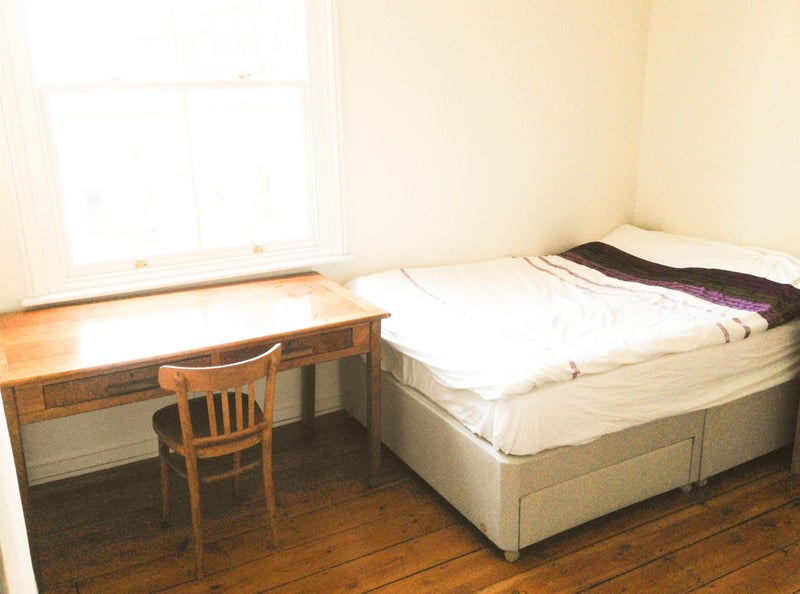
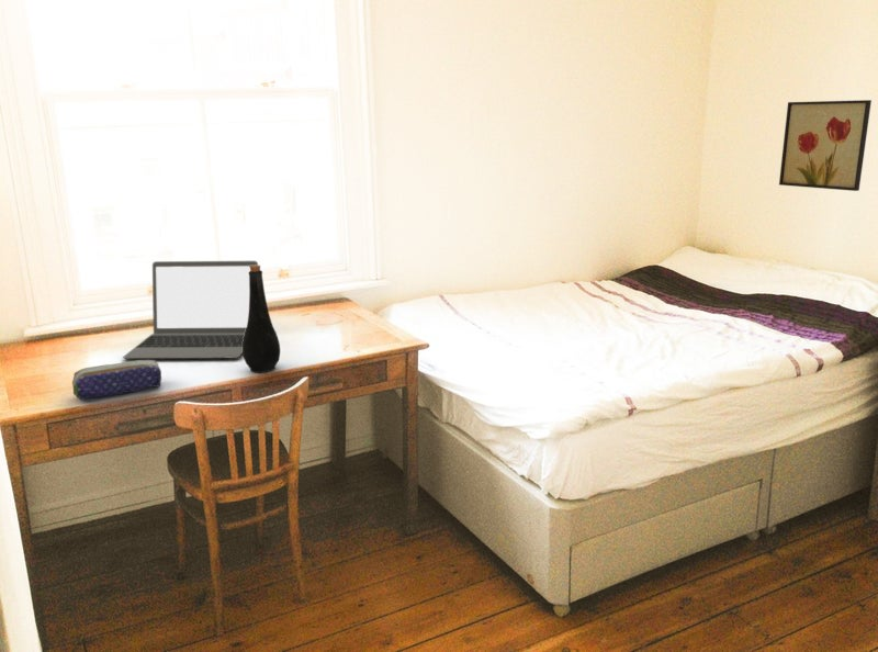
+ pencil case (116, 378)
+ wall art (823, 145)
+ laptop (193, 307)
+ bottle (258, 318)
